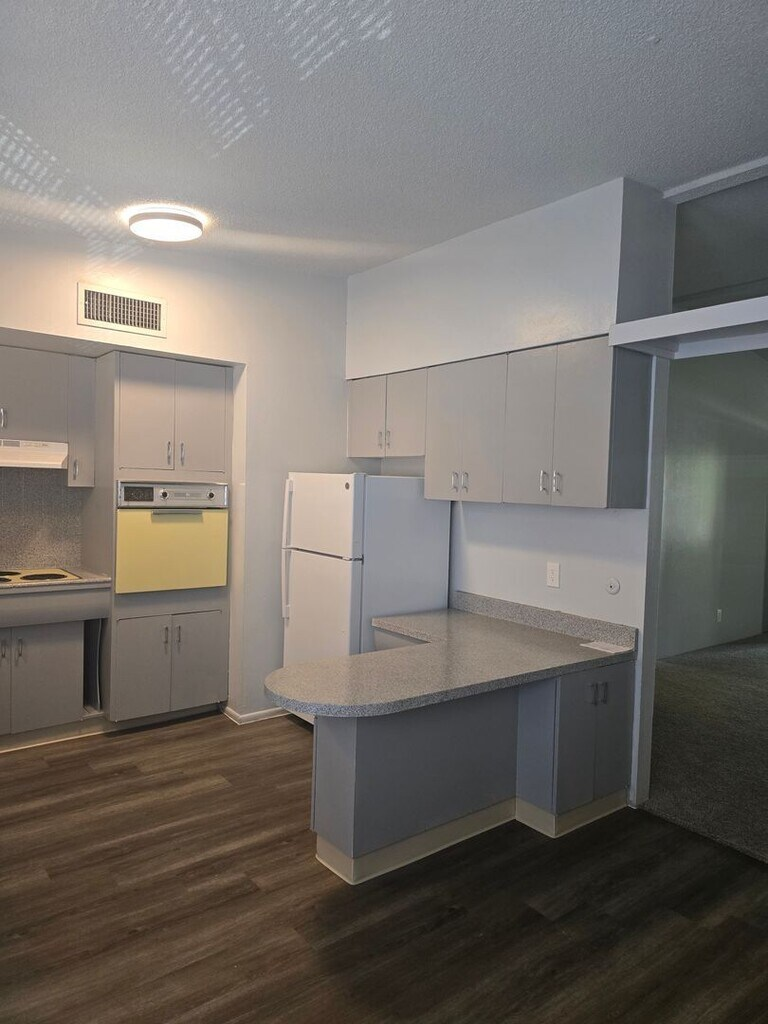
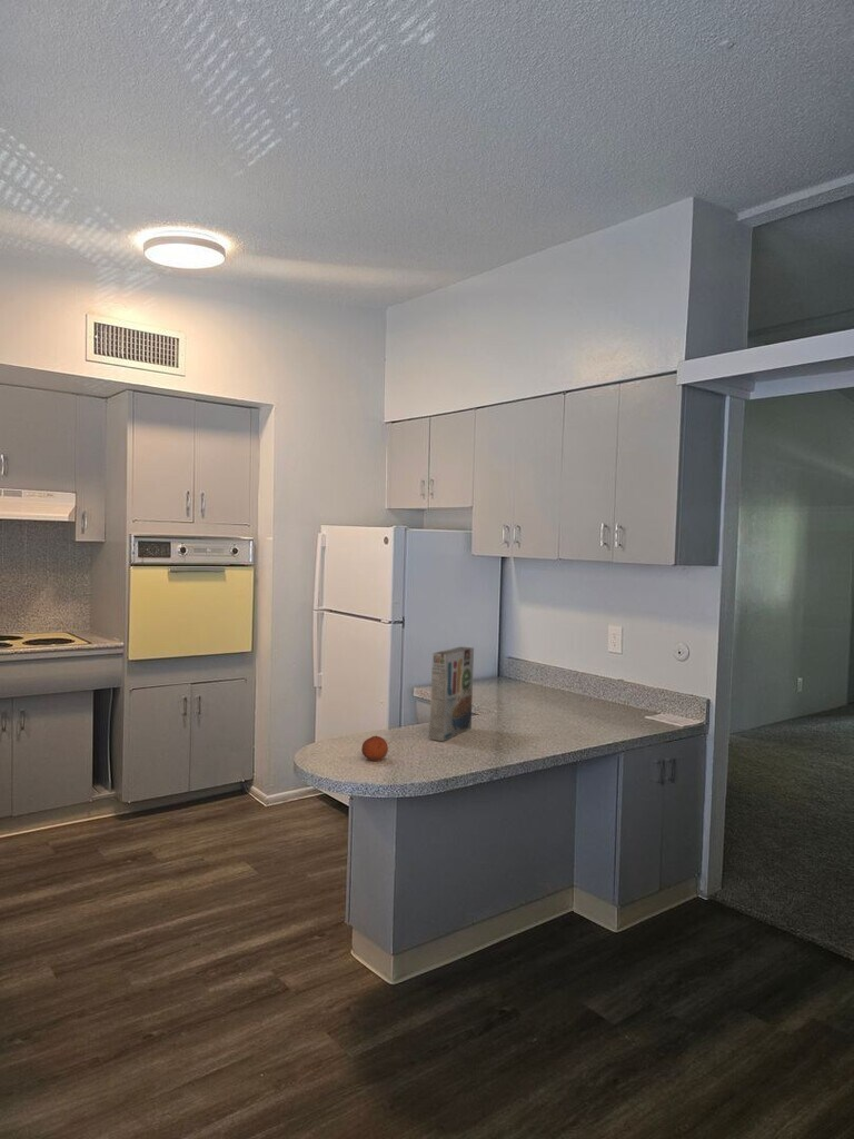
+ cereal box (451, 692)
+ fruit (374, 747)
